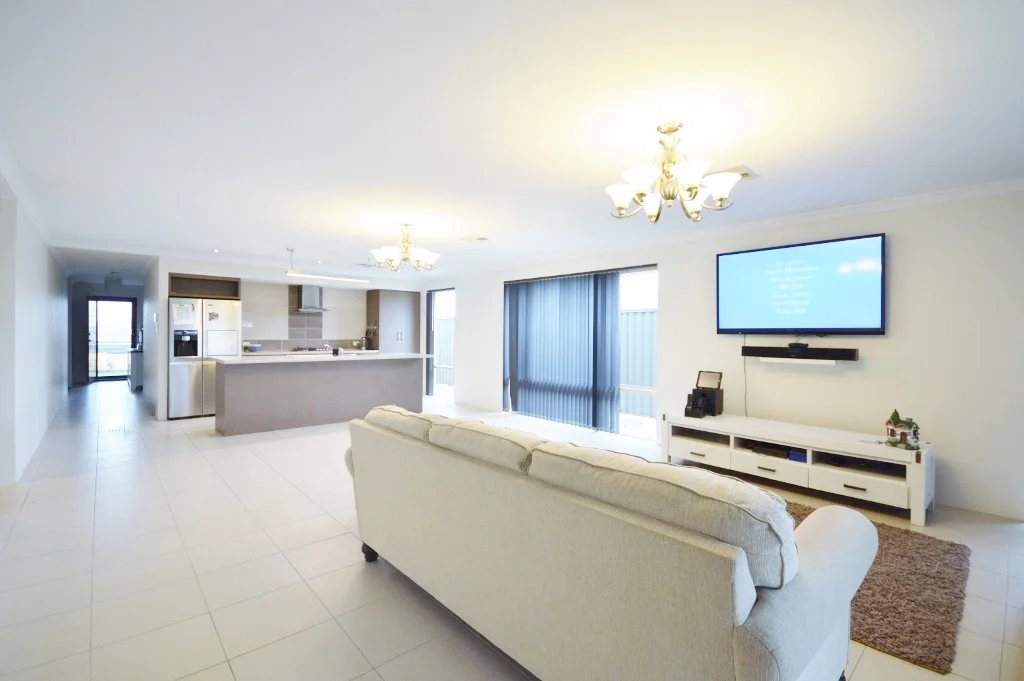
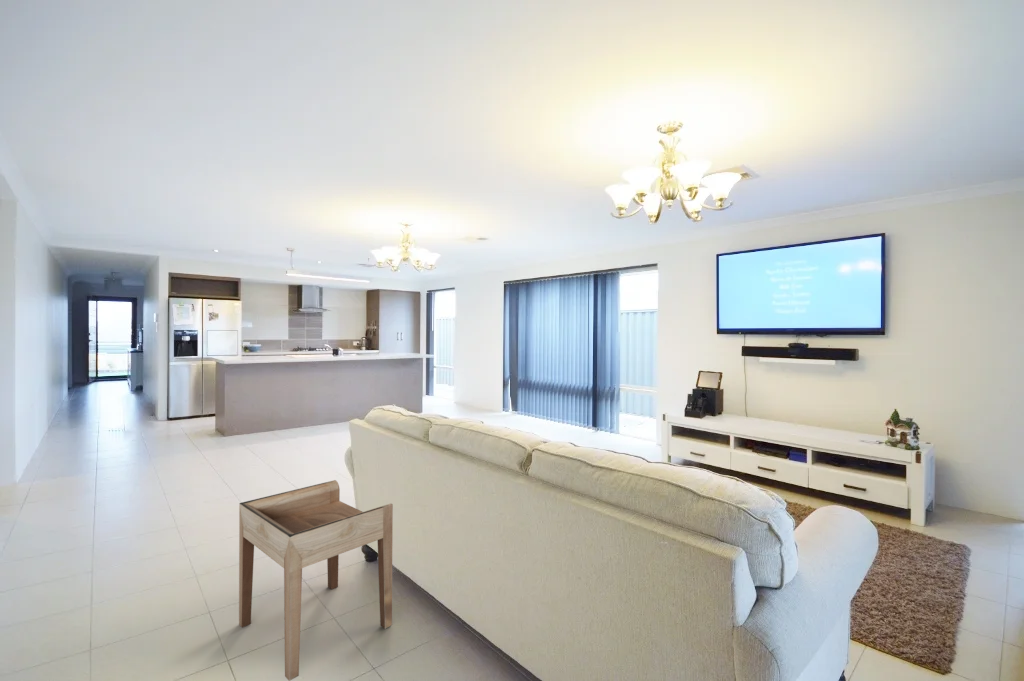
+ side table (314, 563)
